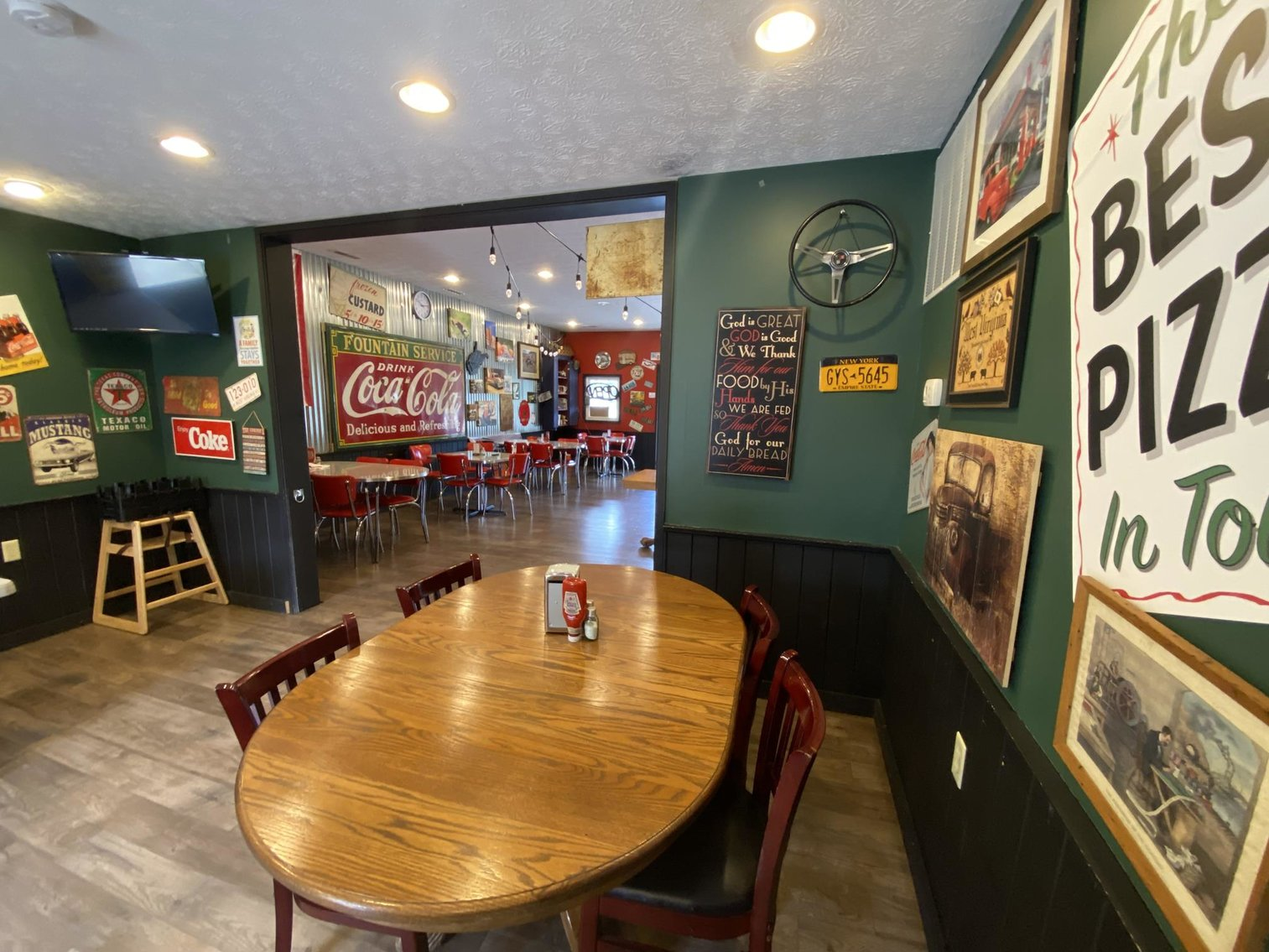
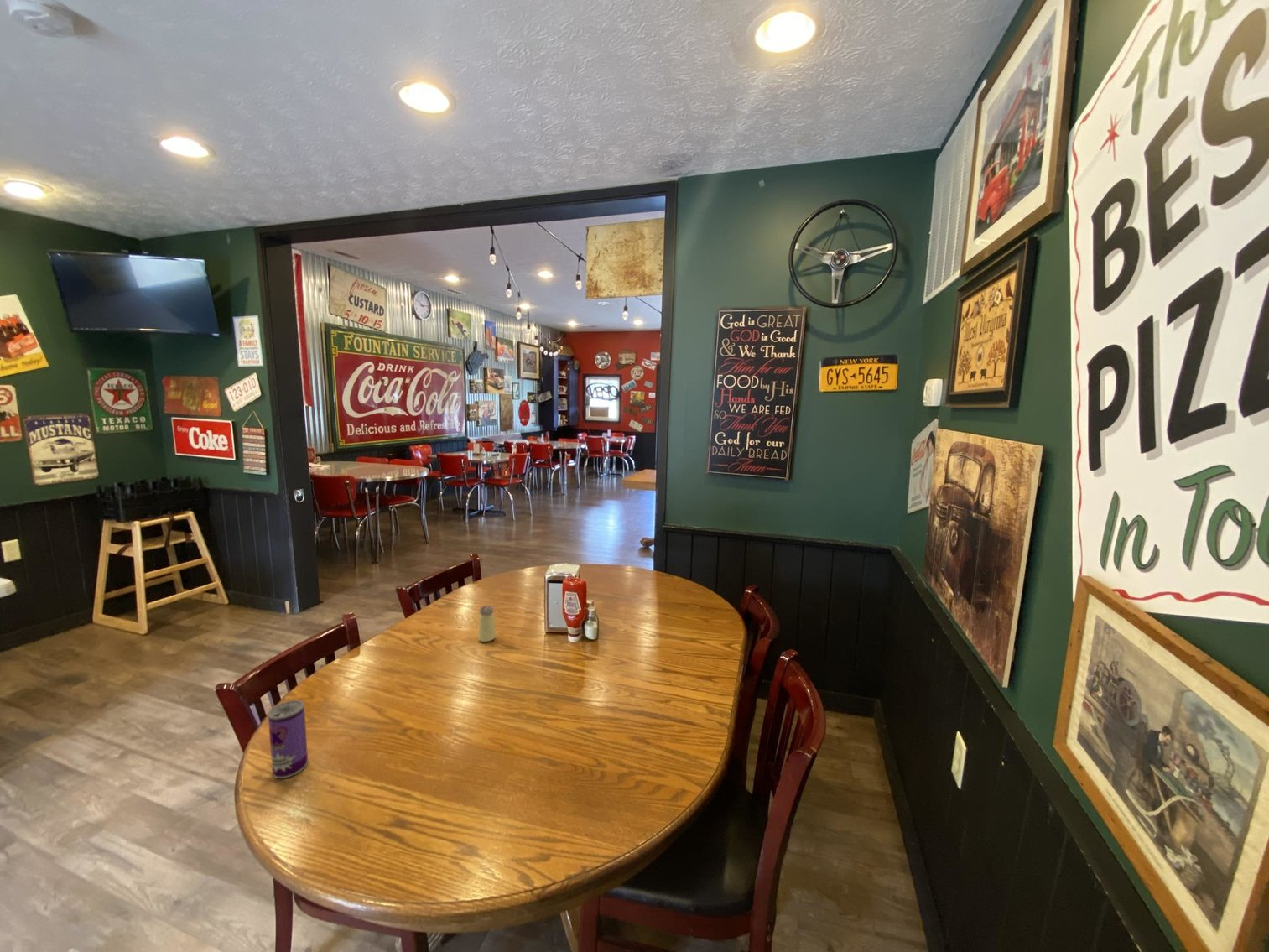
+ saltshaker (486, 622)
+ beverage can (288, 738)
